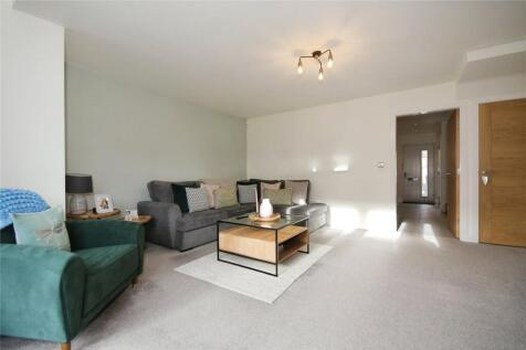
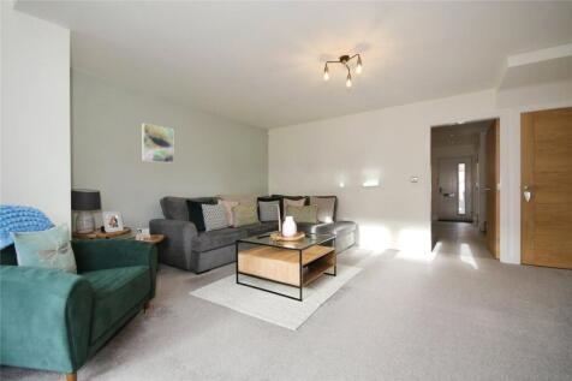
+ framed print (159, 144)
